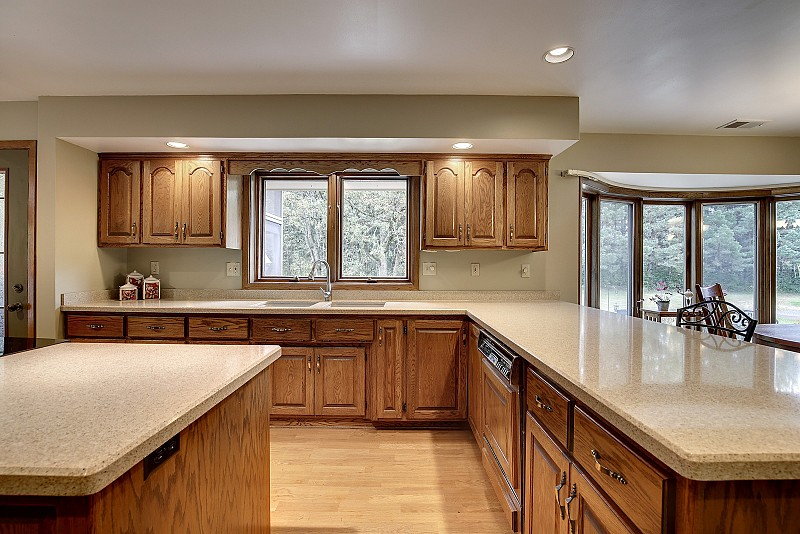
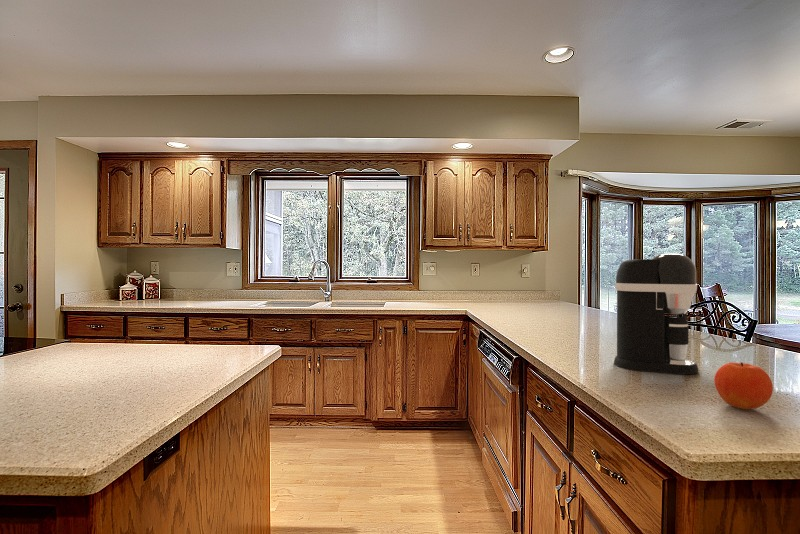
+ fruit (742, 384)
+ coffee maker (654, 310)
